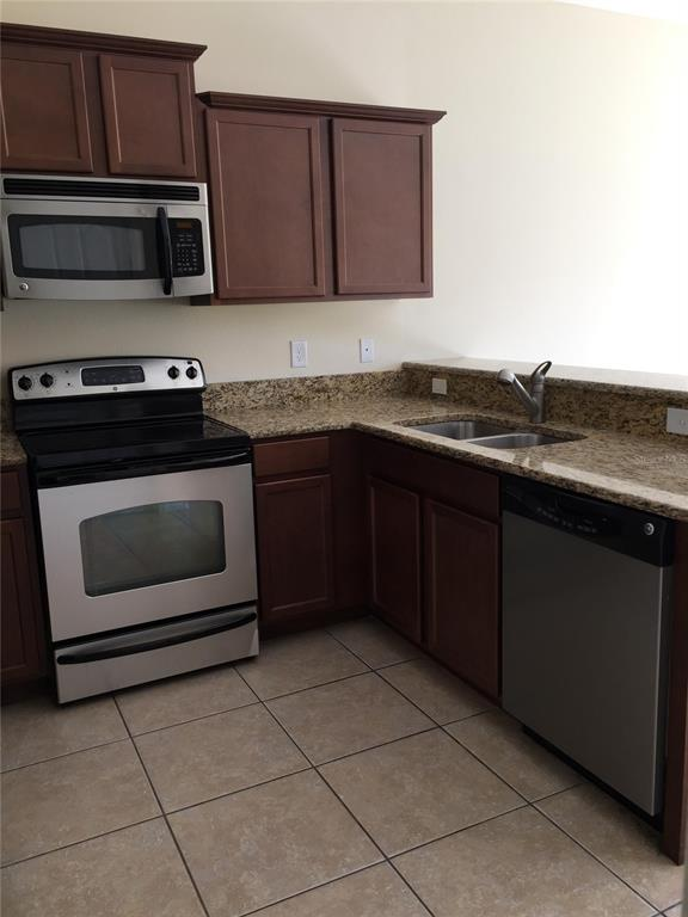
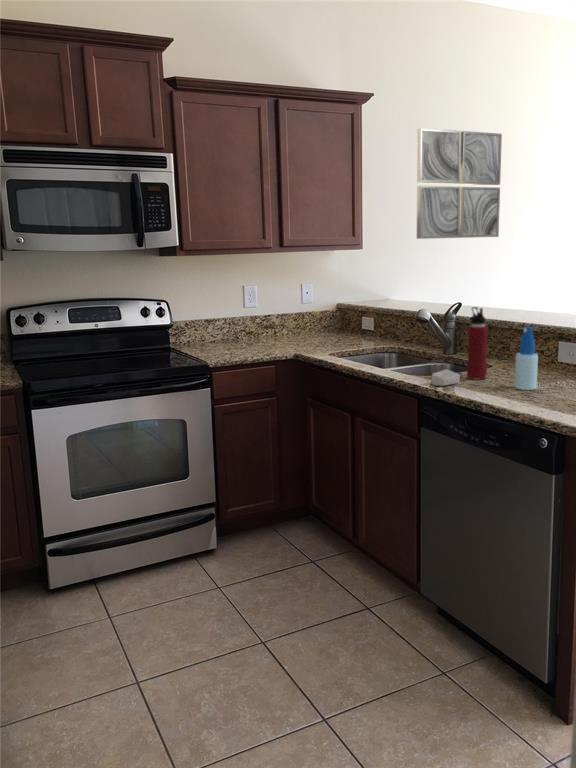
+ water bottle (477, 342)
+ wall art (459, 183)
+ soap bar (444, 377)
+ spray bottle (526, 357)
